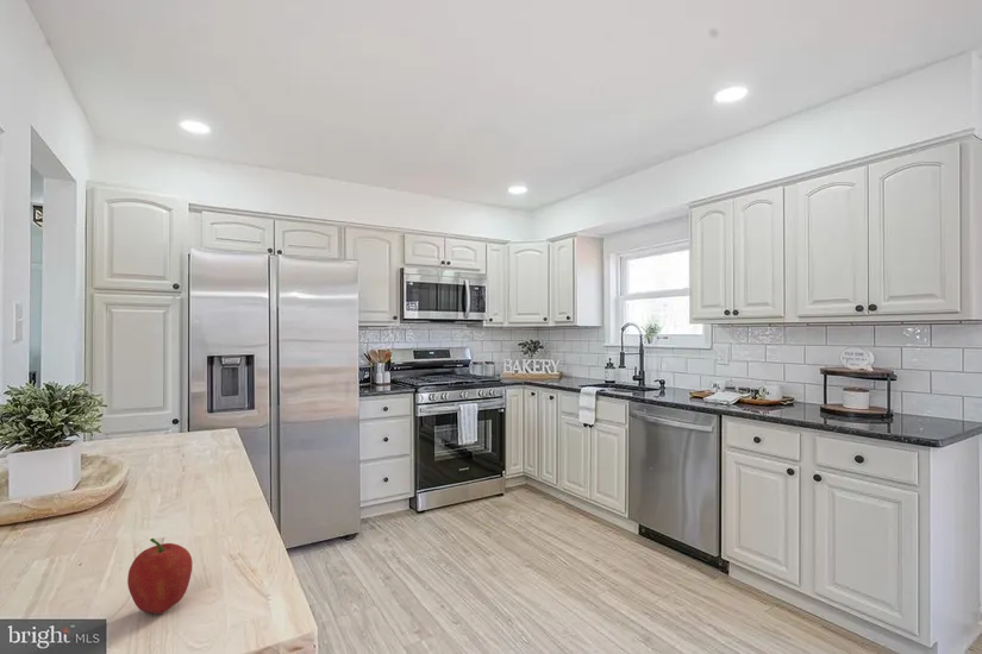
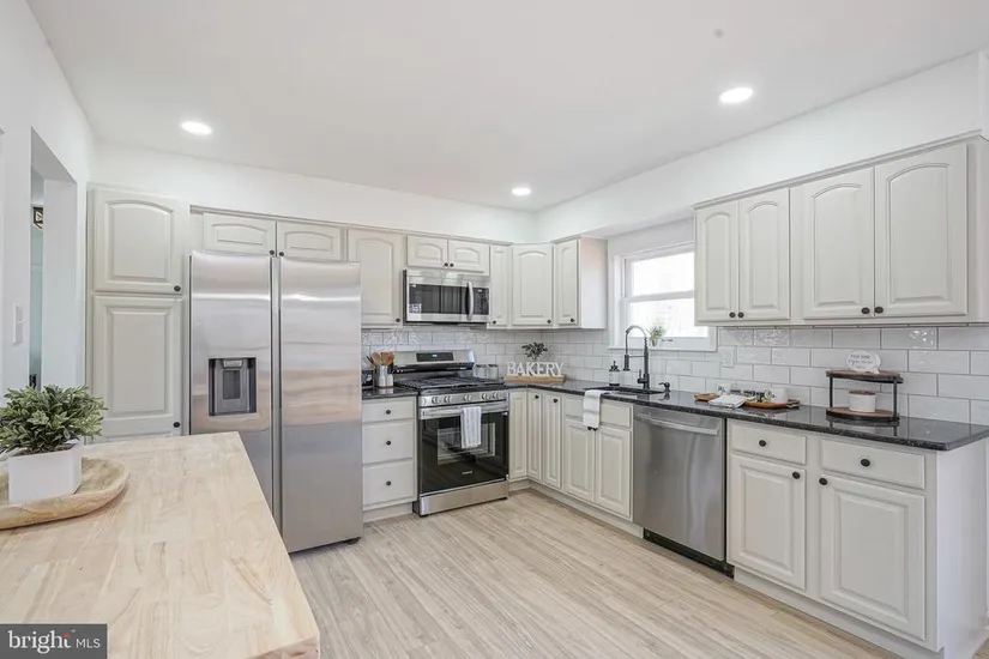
- fruit (160, 573)
